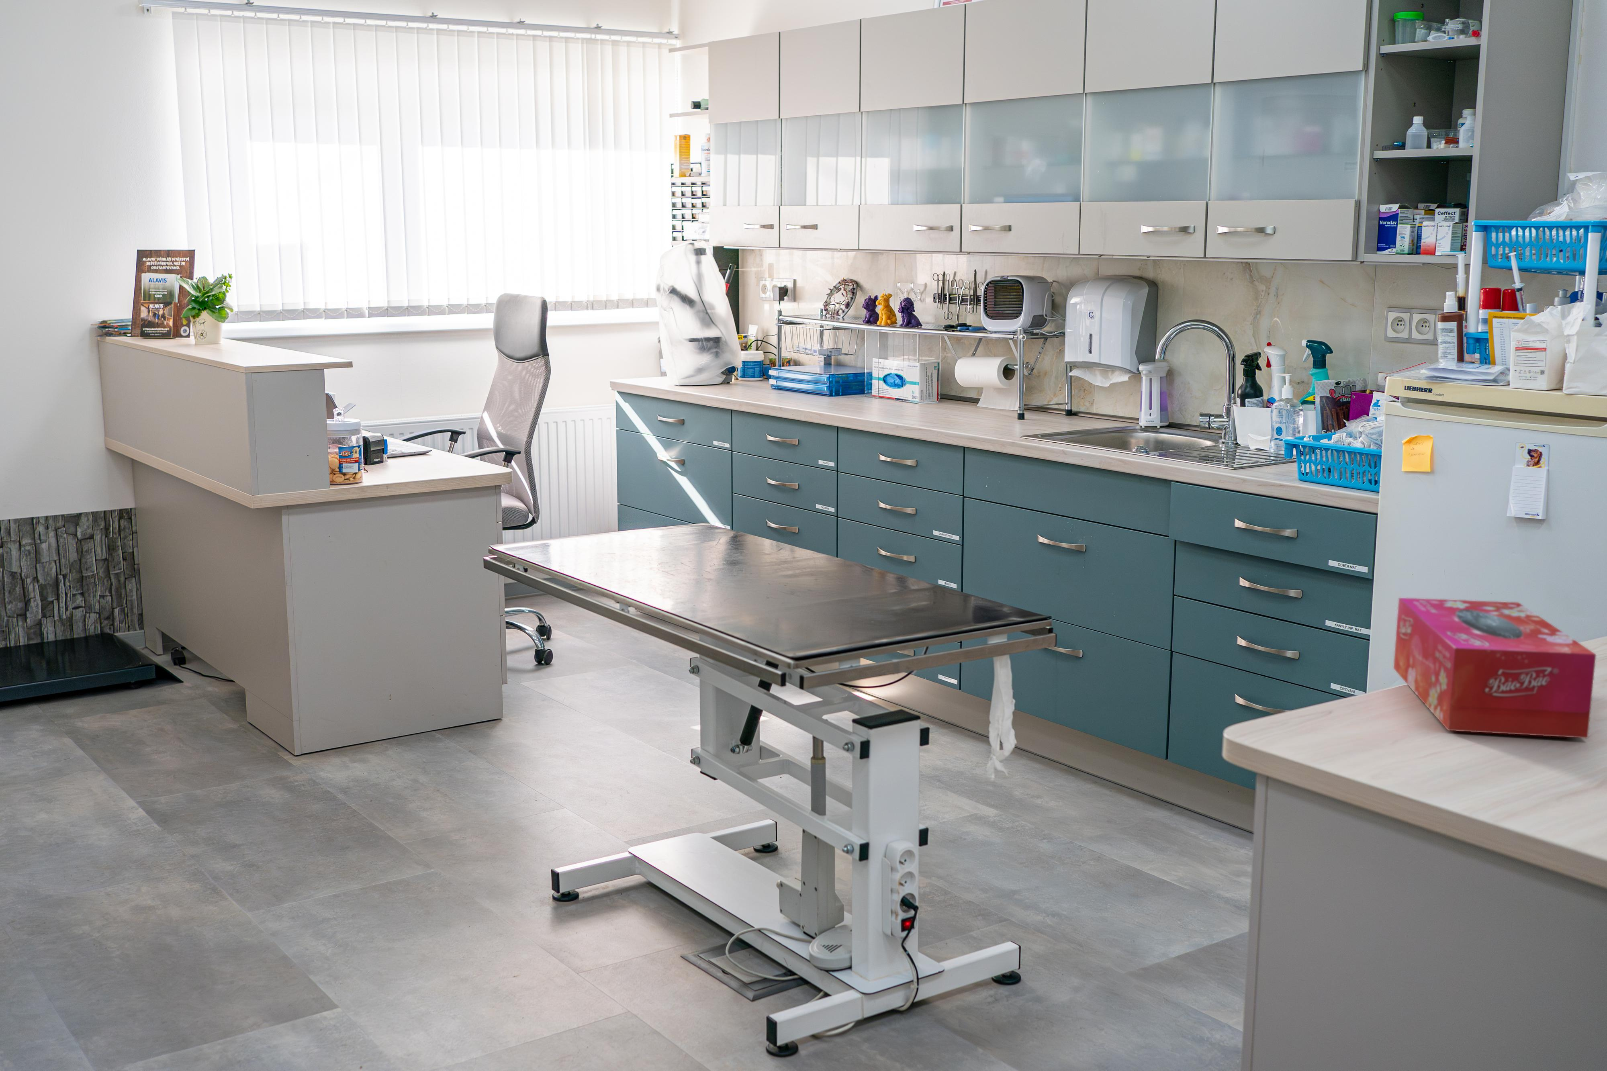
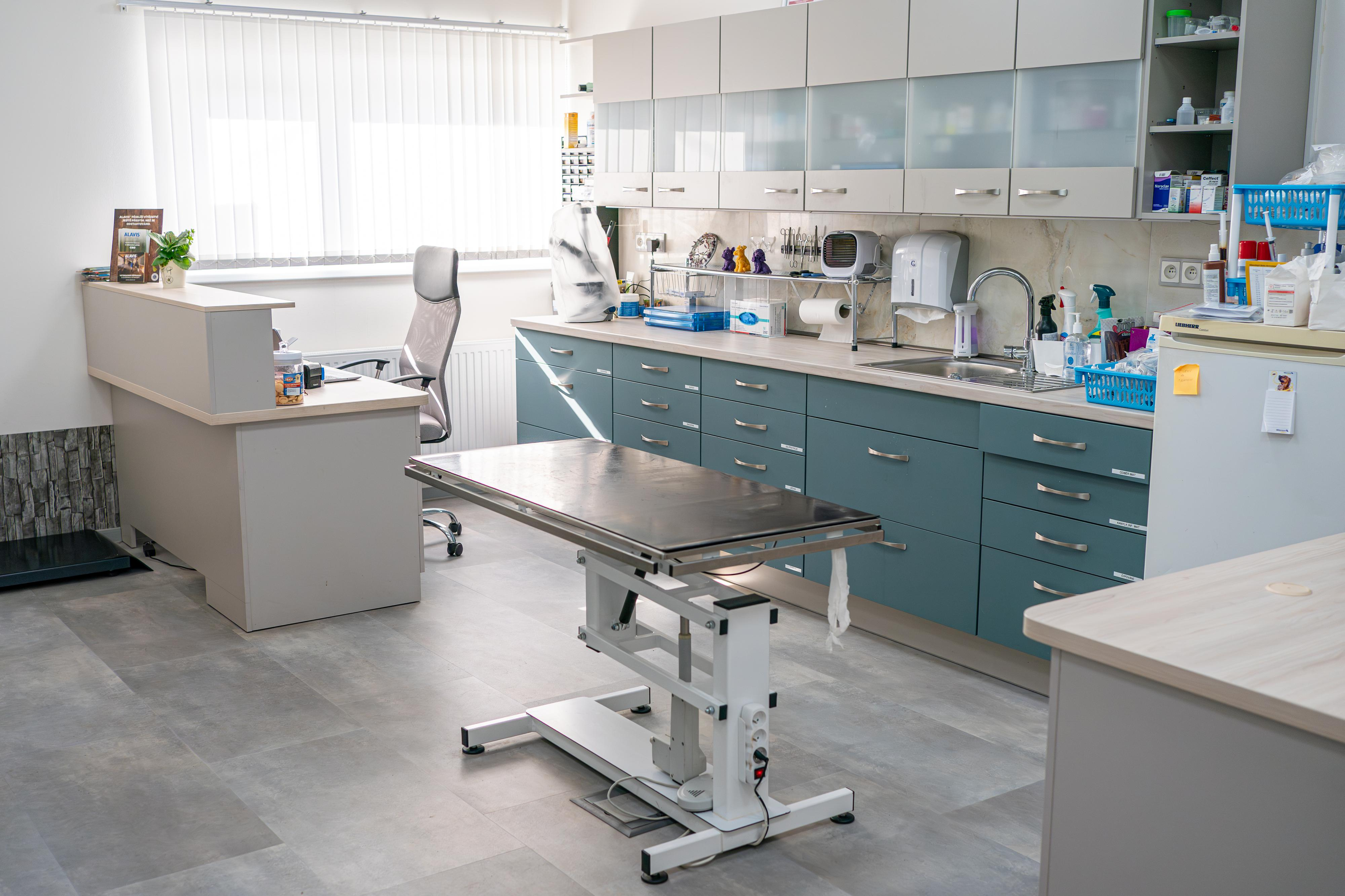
- tissue box (1485, 662)
